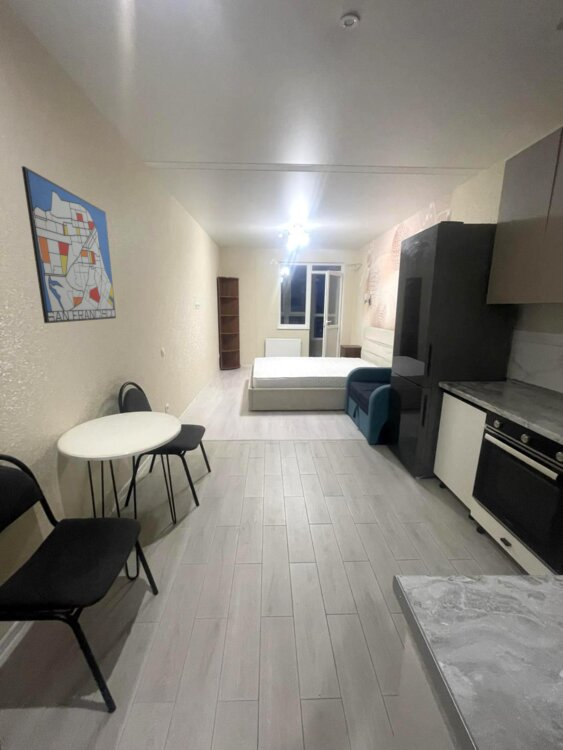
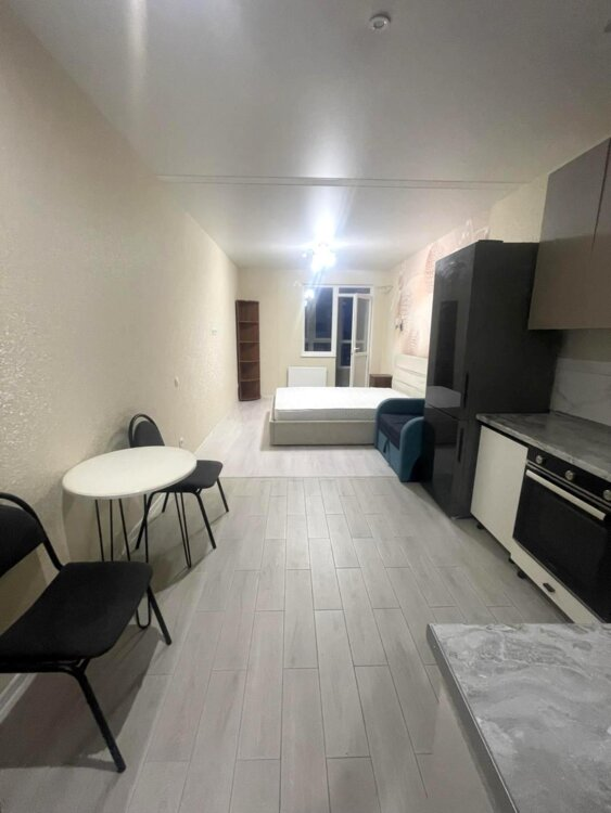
- wall art (79, 259)
